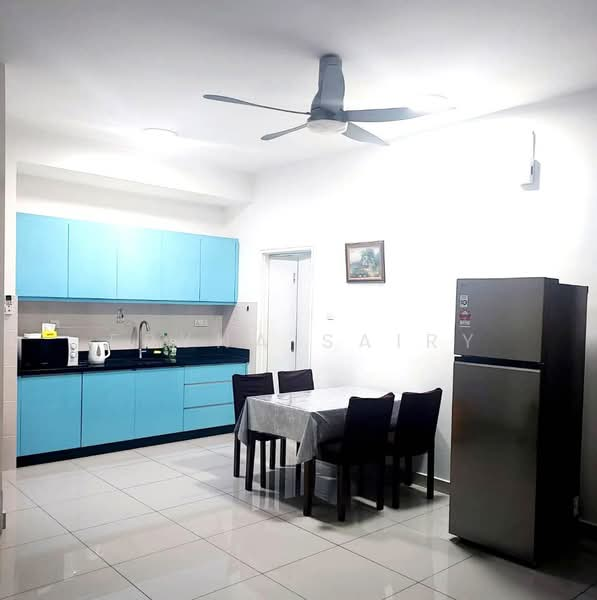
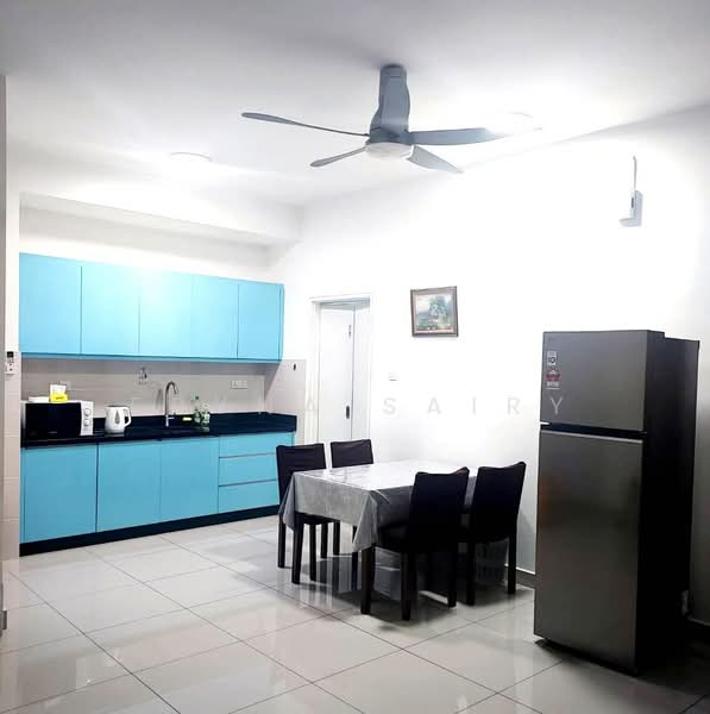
+ wastebasket (489, 558)
